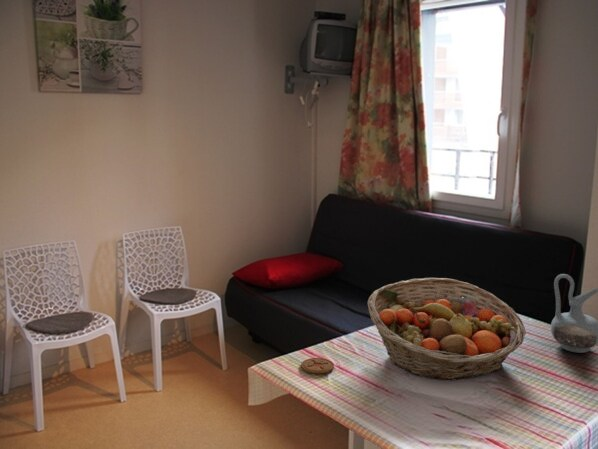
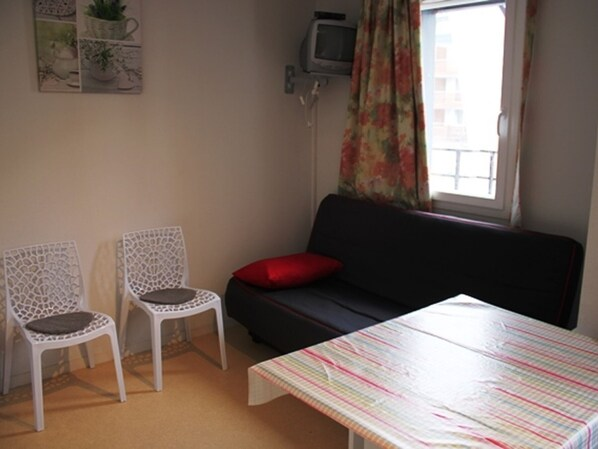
- coaster (317, 365)
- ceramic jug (577, 312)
- fruit basket (444, 326)
